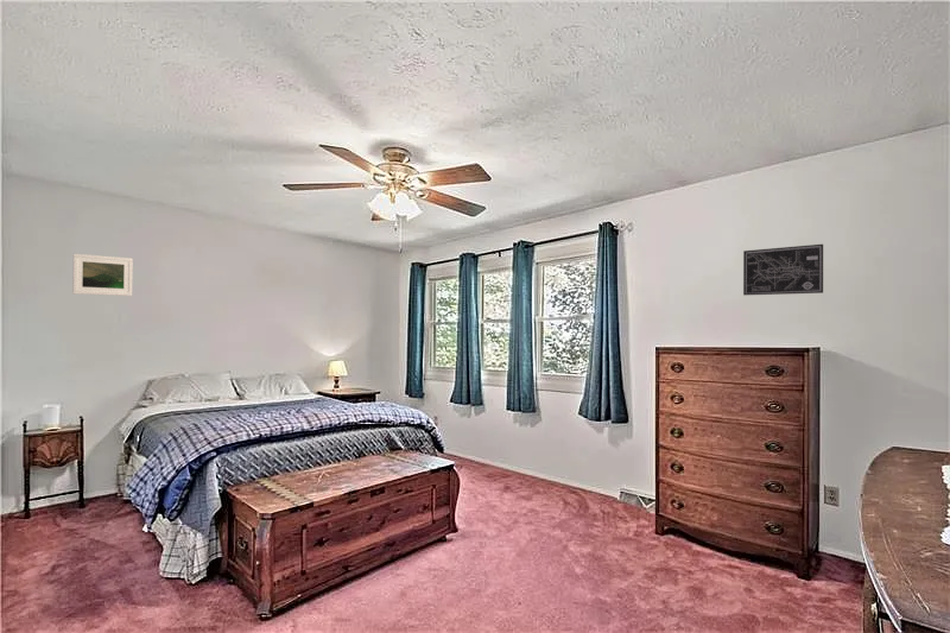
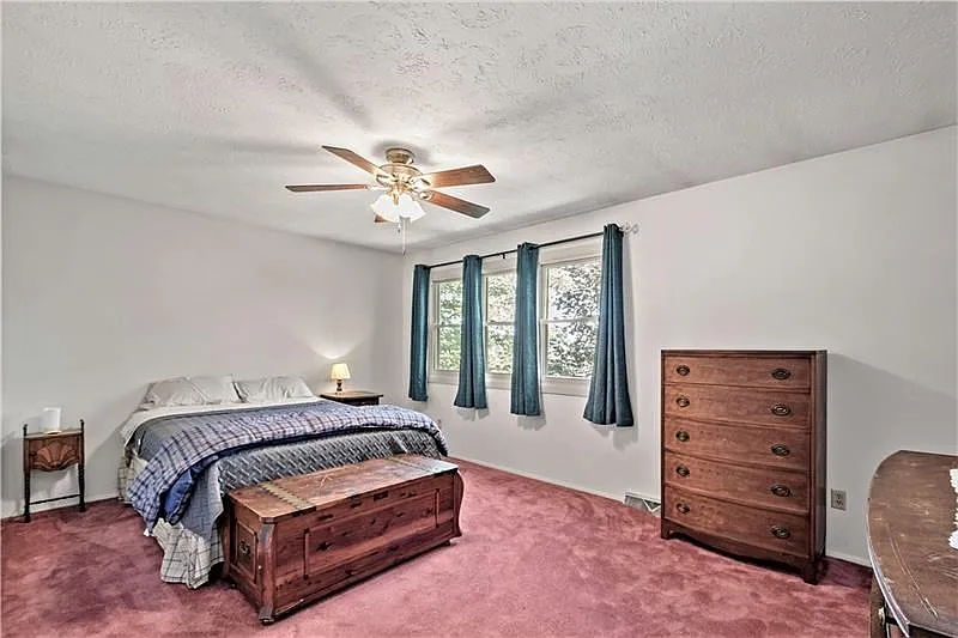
- wall art (781, 271)
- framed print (103, 276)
